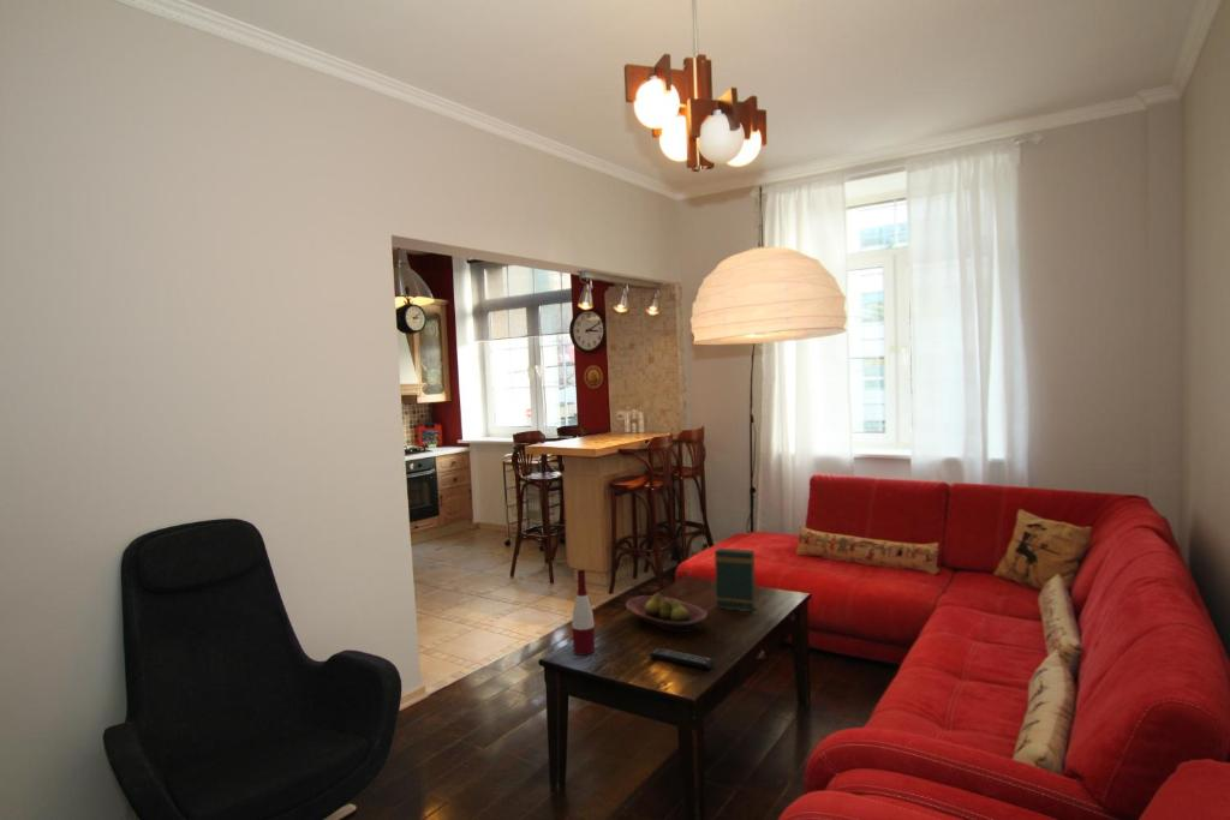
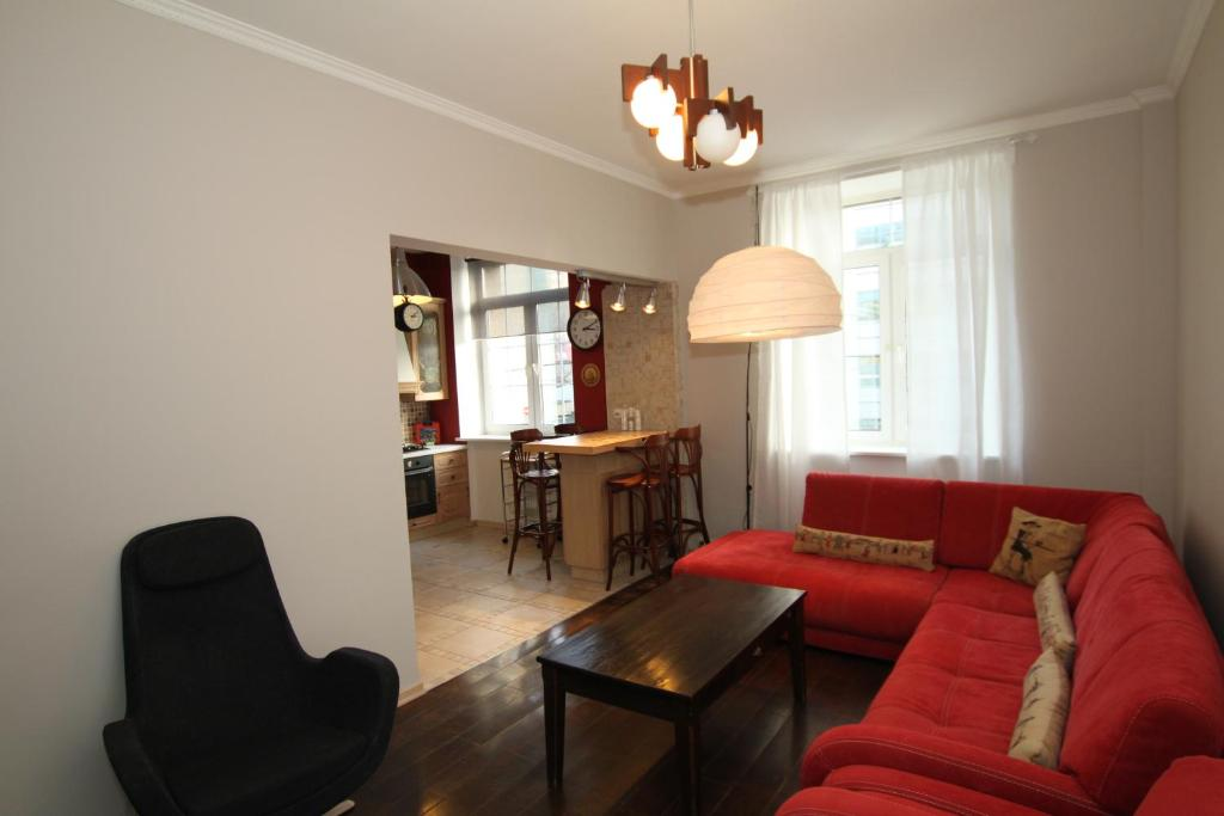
- alcohol (583, 610)
- remote control (681, 658)
- book (734, 579)
- fruit bowl (665, 610)
